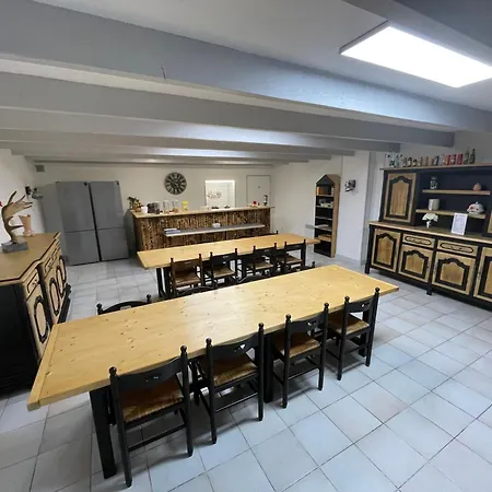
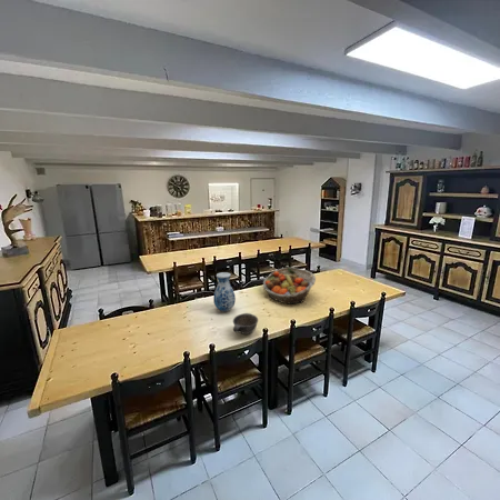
+ bowl (244, 327)
+ vase (223, 292)
+ fruit basket (288, 284)
